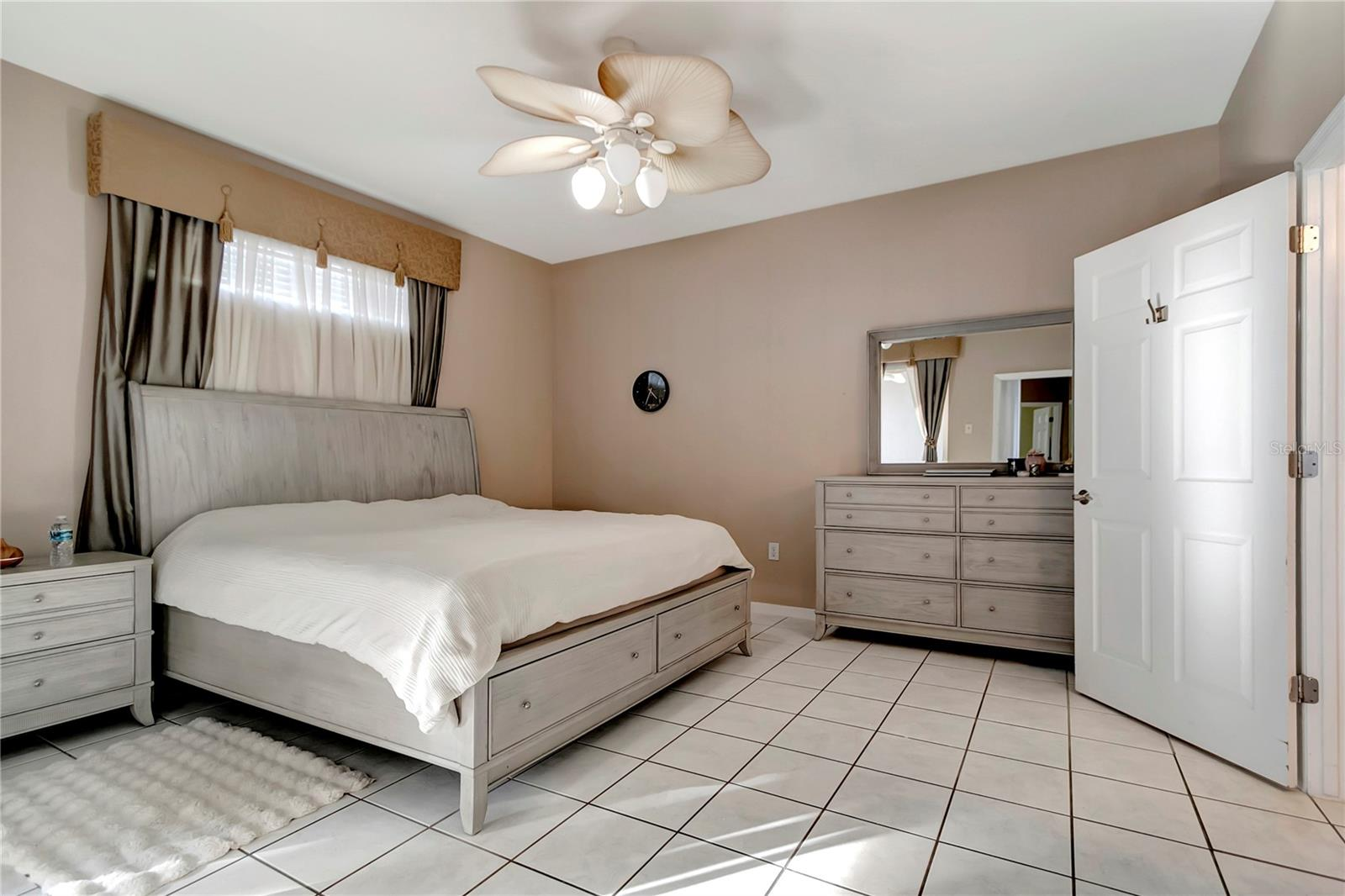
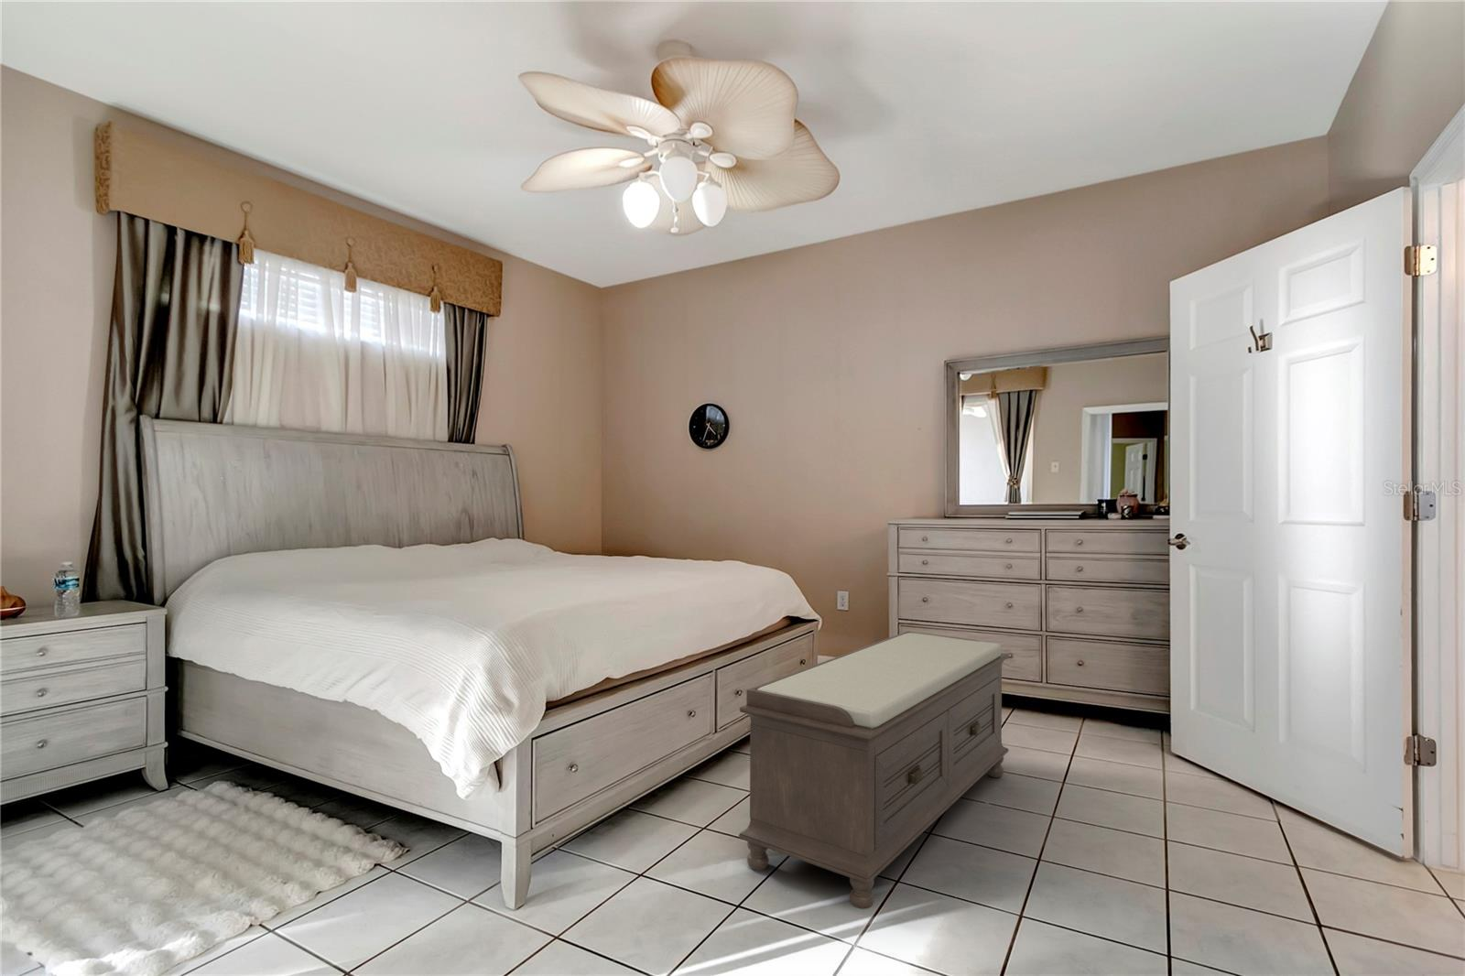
+ bench (893, 737)
